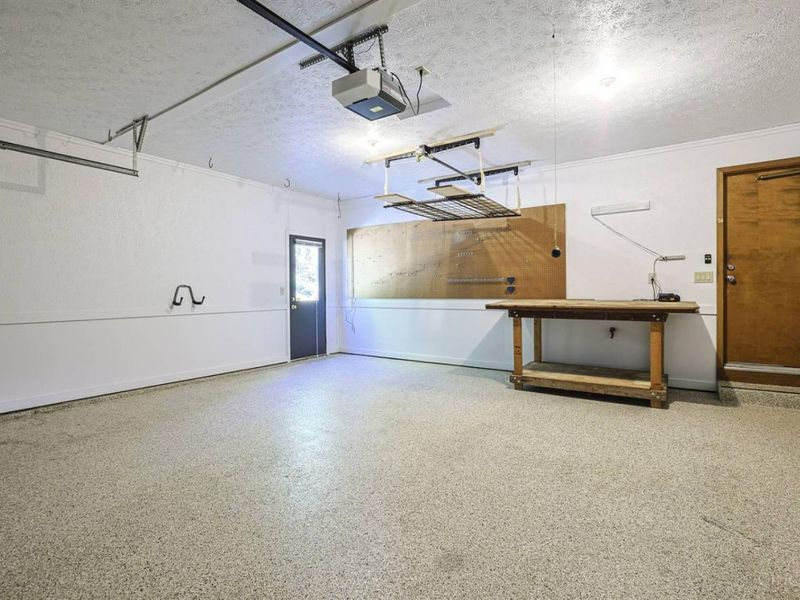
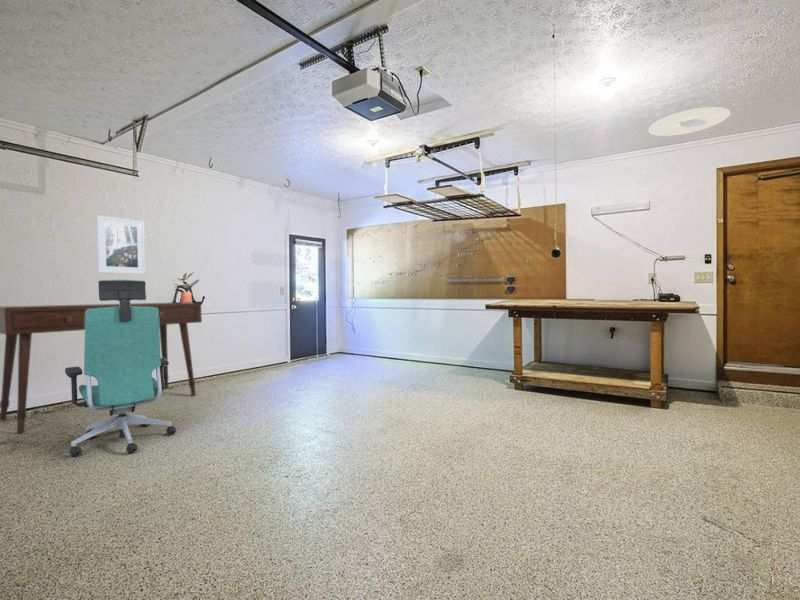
+ ceiling light (687, 119)
+ chair (122, 361)
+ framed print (121, 246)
+ desk (84, 329)
+ potted plant (183, 287)
